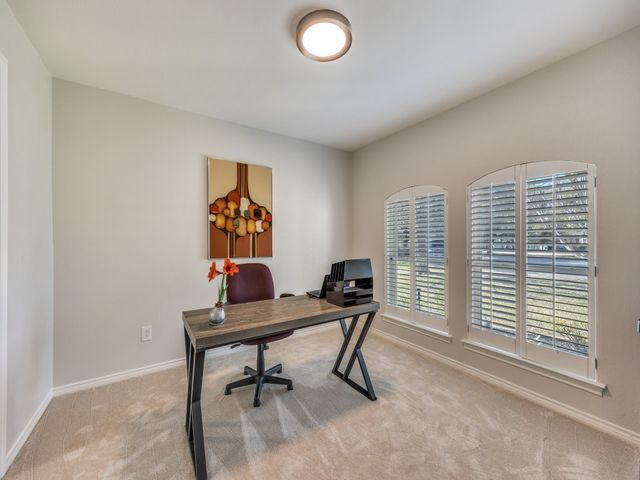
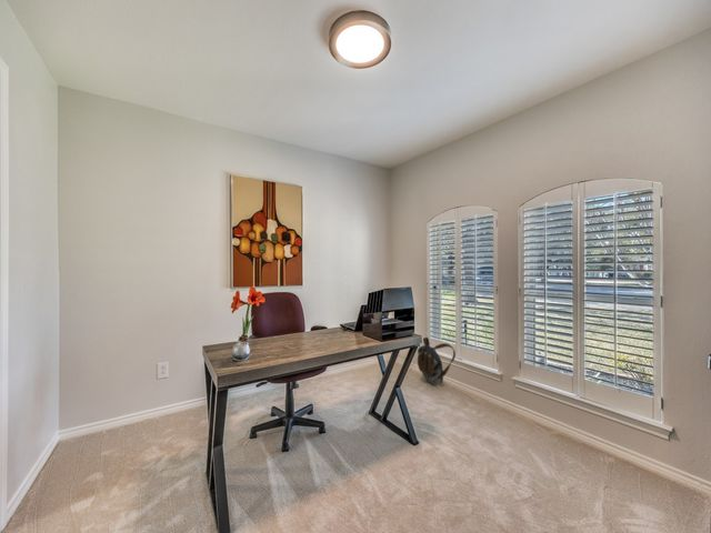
+ backpack (432, 361)
